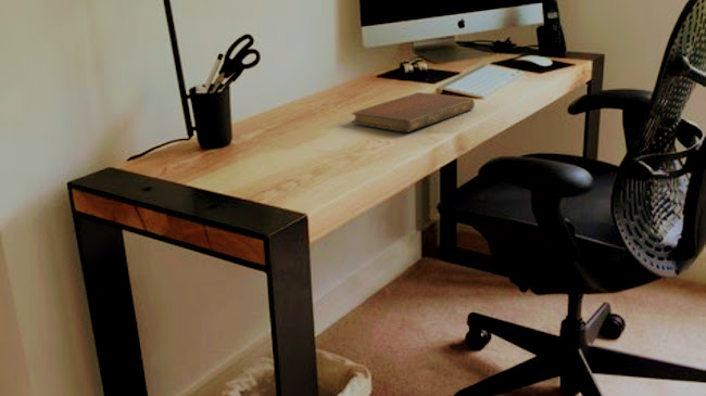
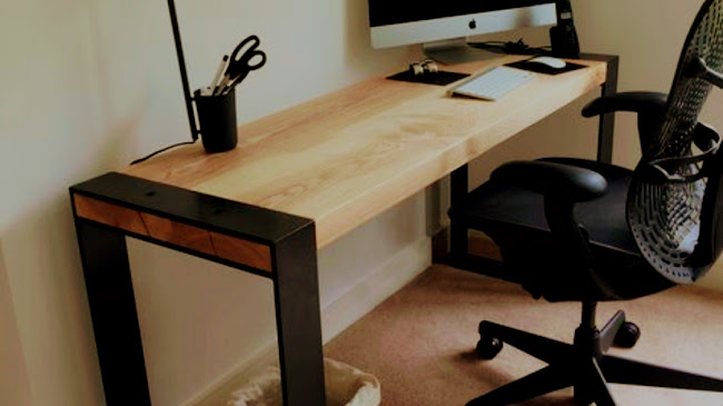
- notebook (414, 111)
